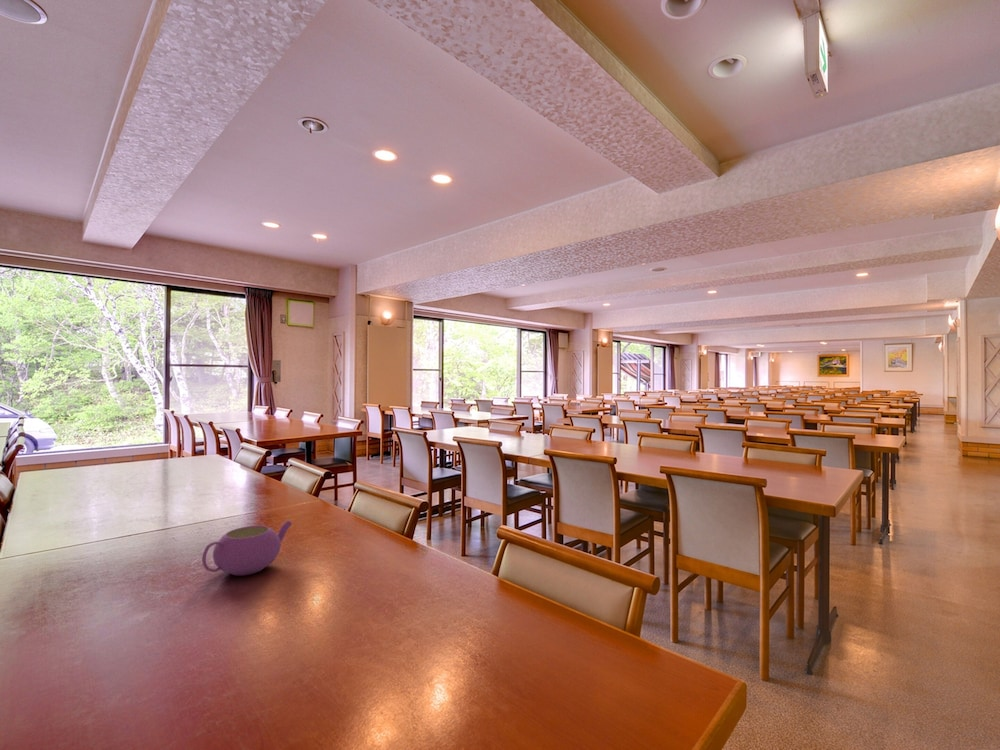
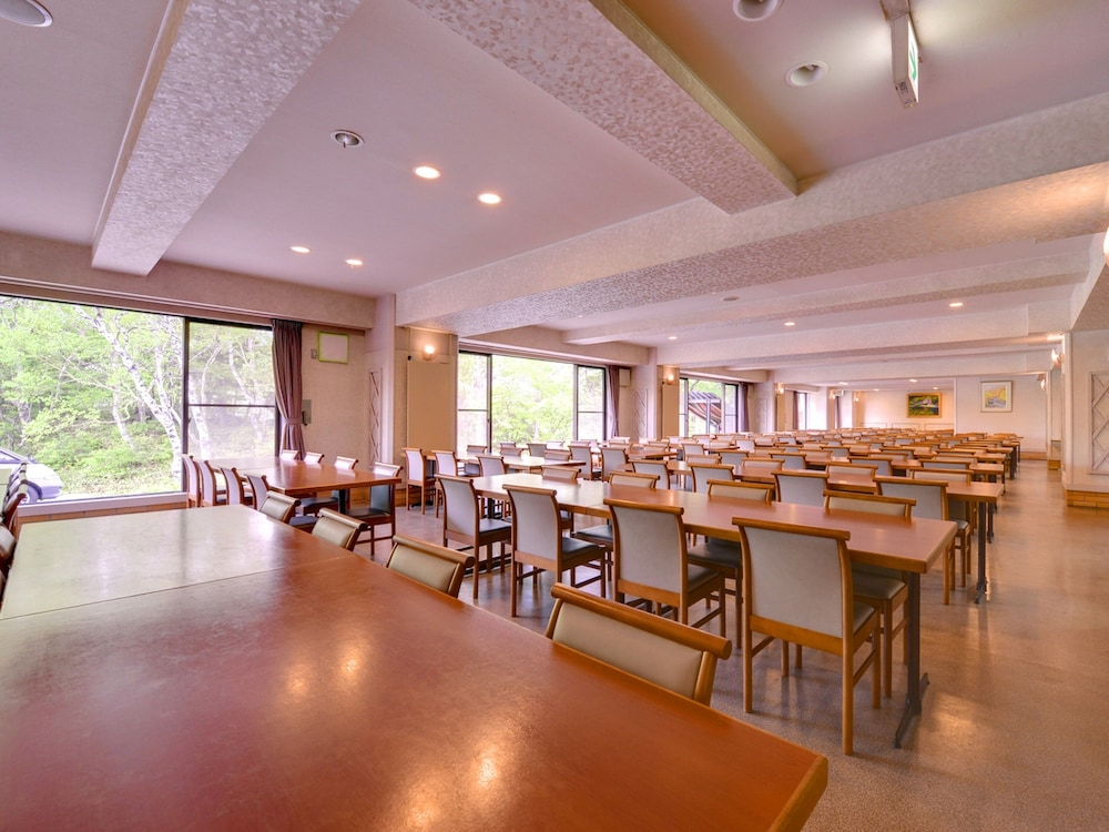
- teapot (250, 549)
